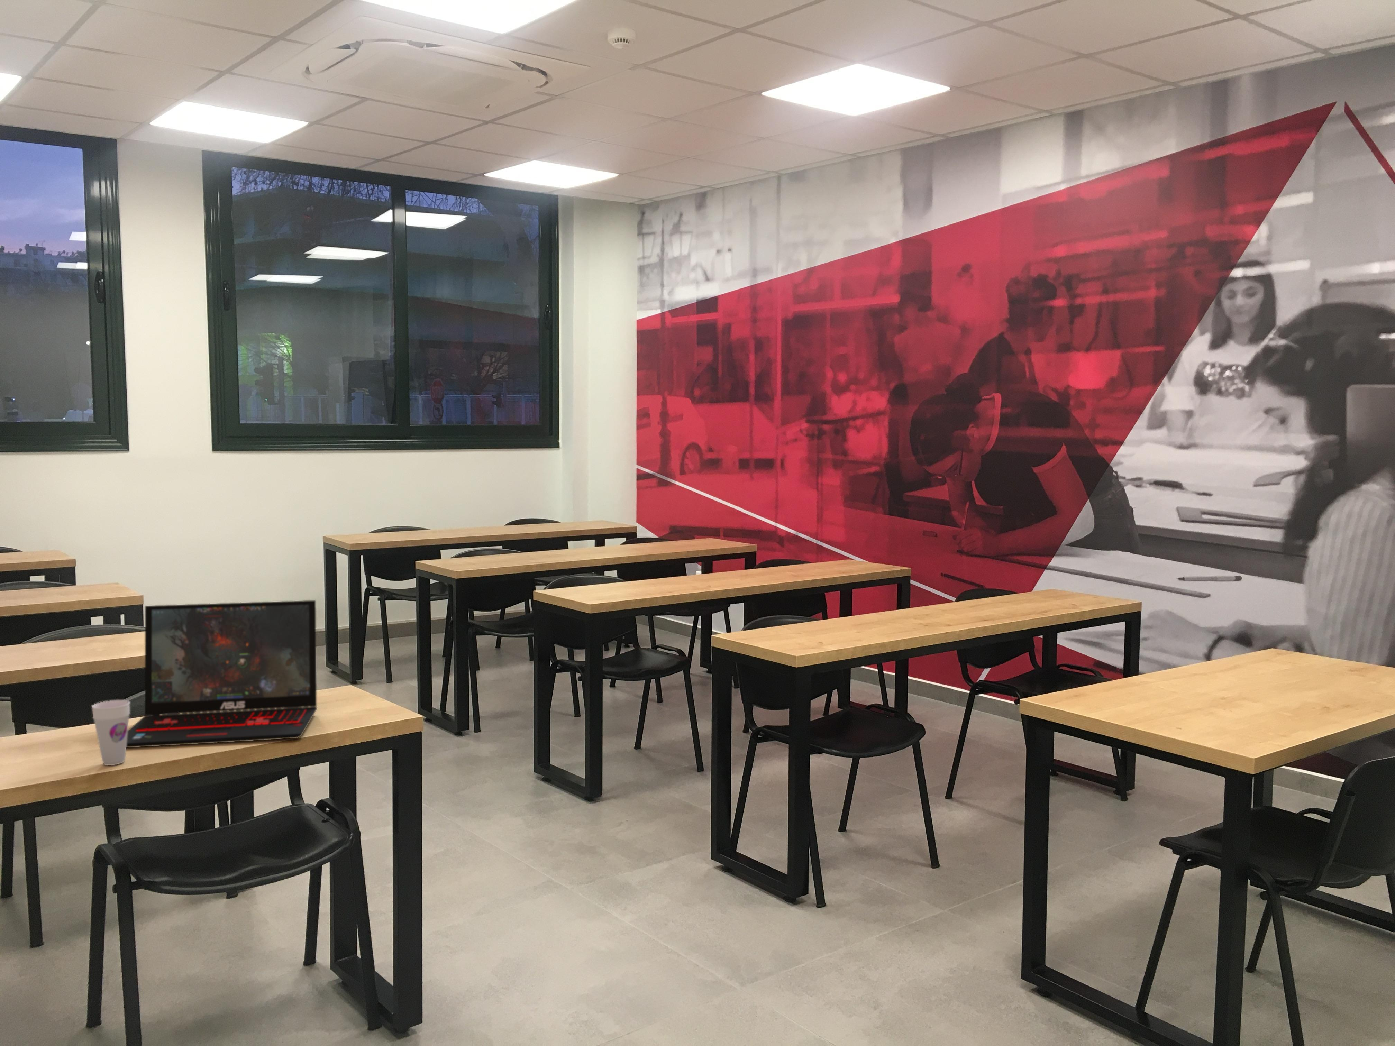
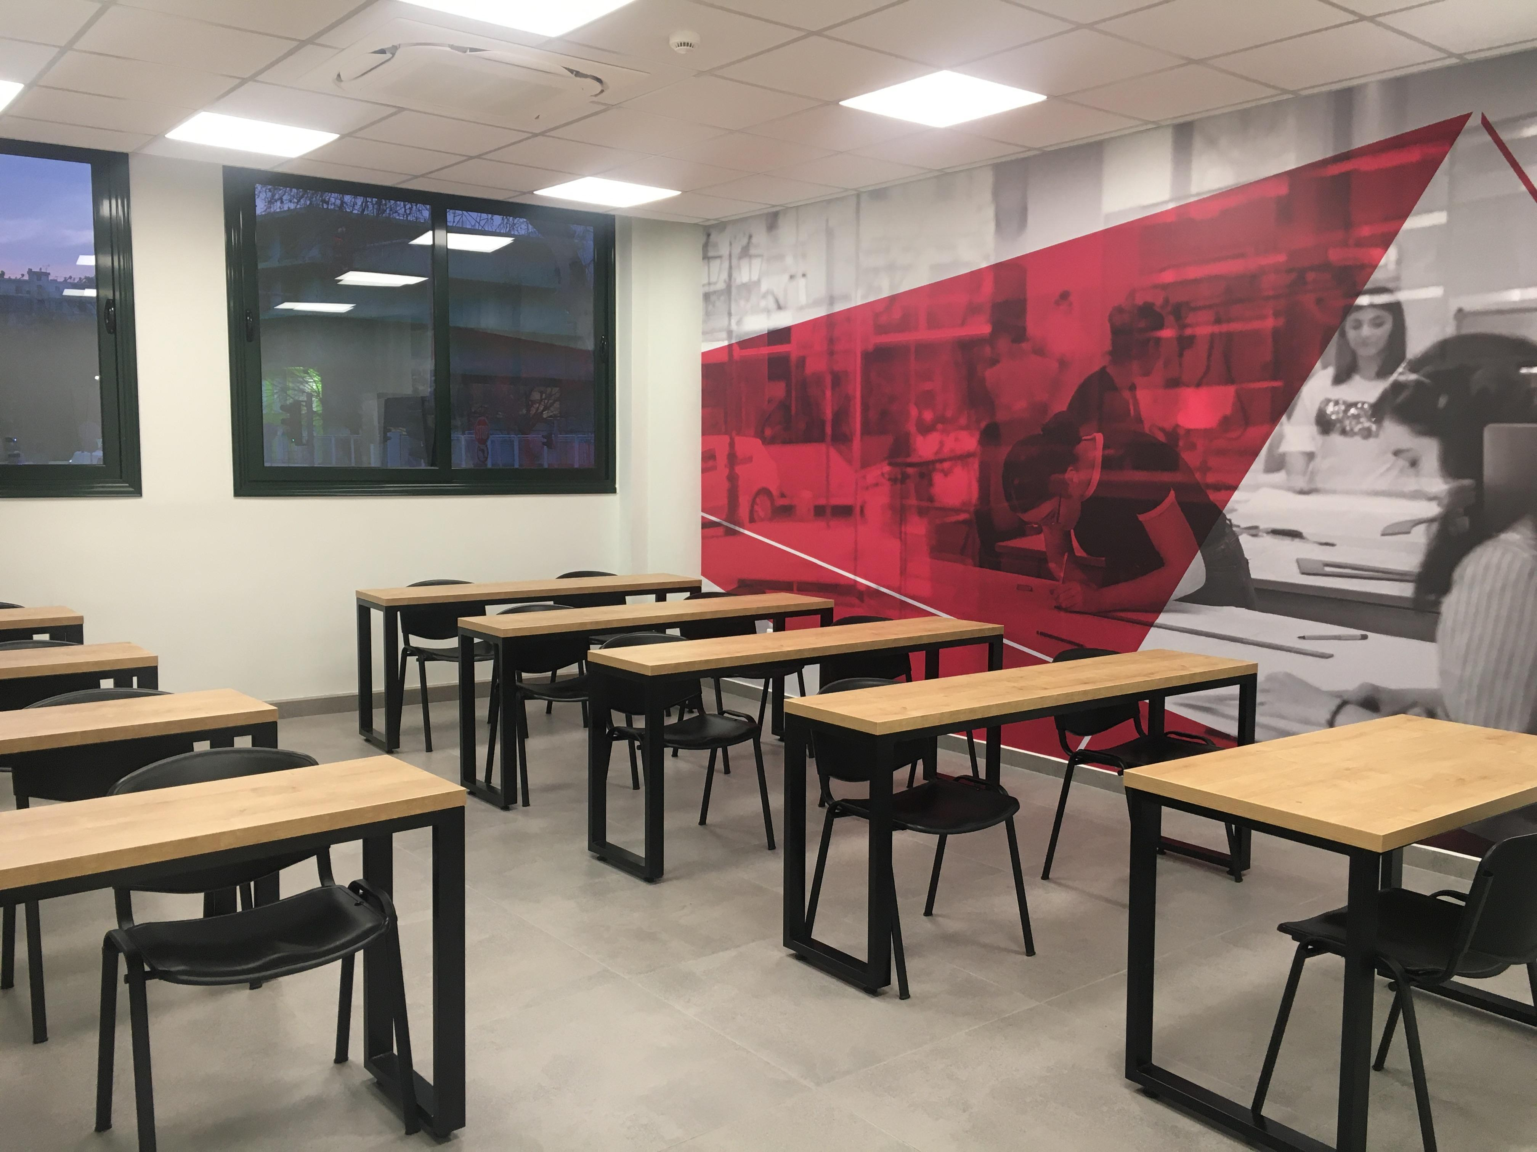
- laptop (221, 670)
- cup (112, 733)
